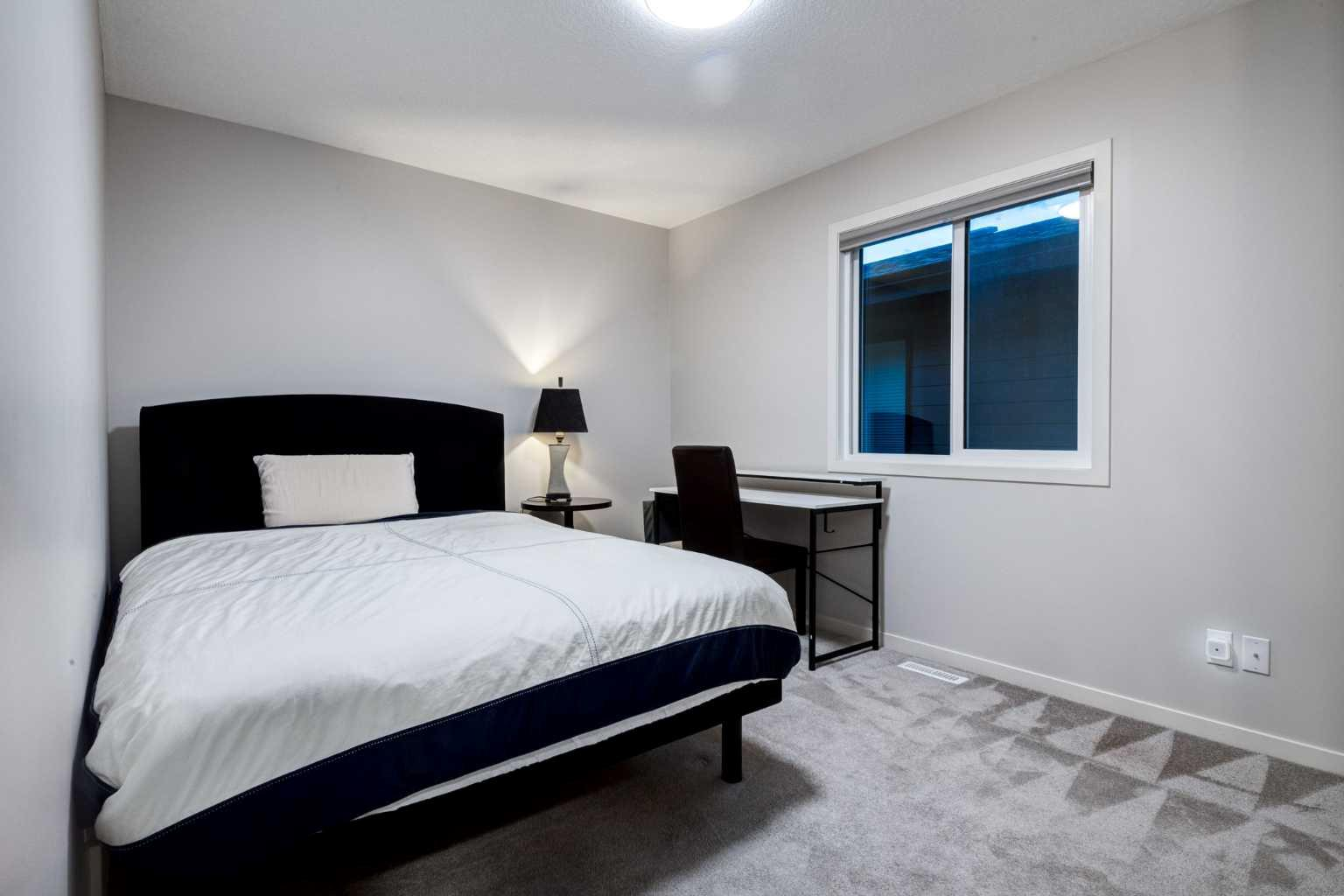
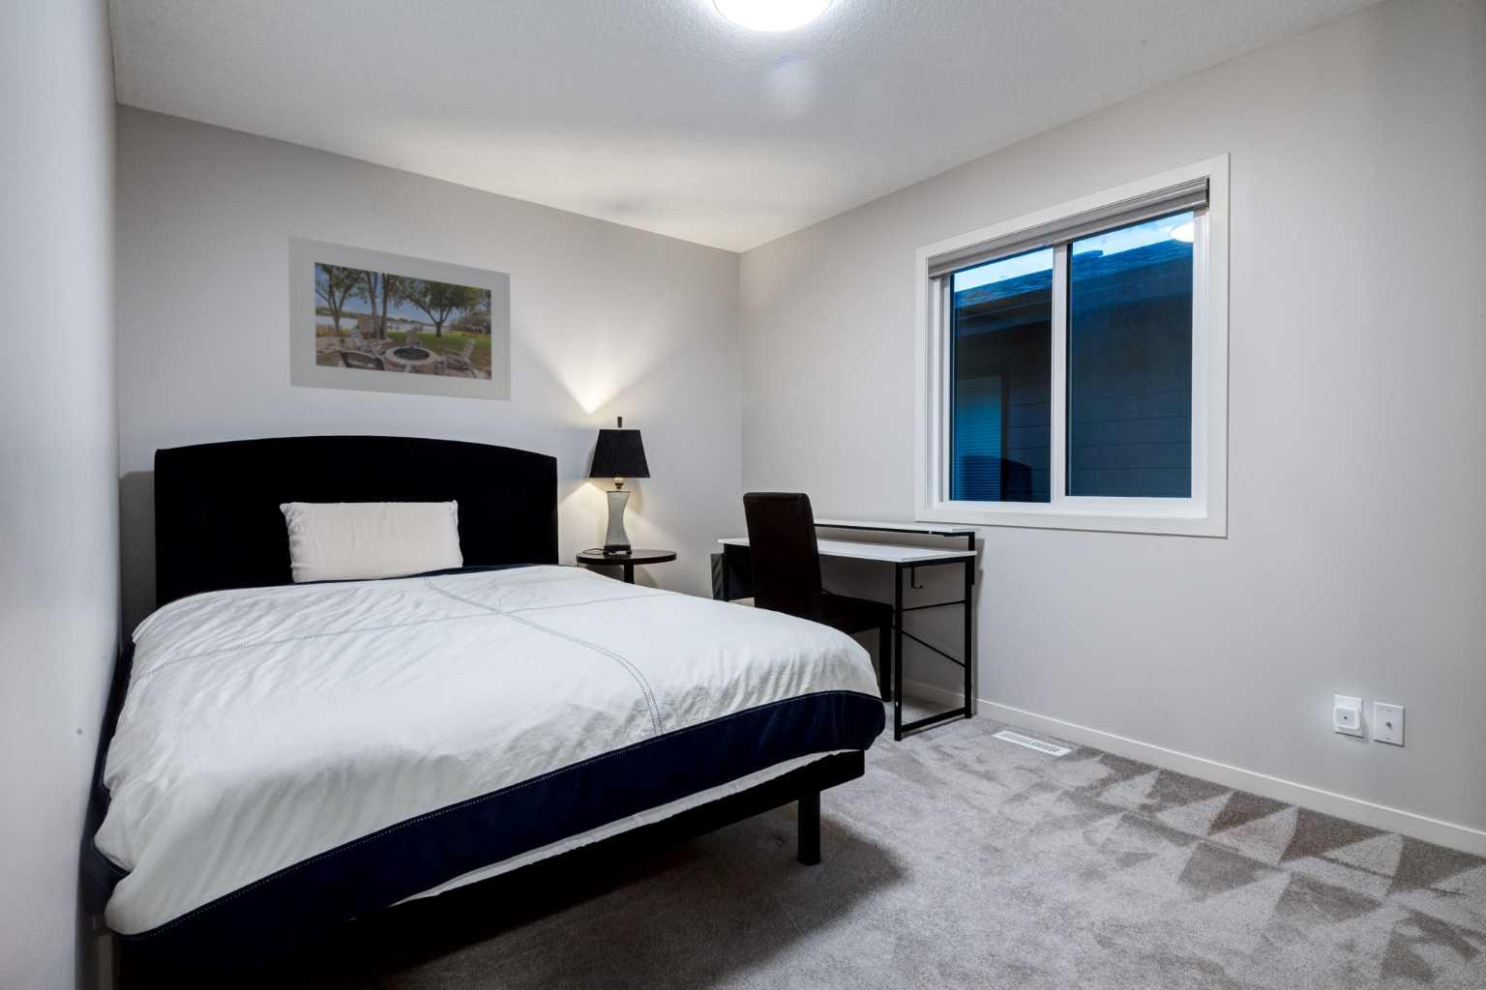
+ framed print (408, 325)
